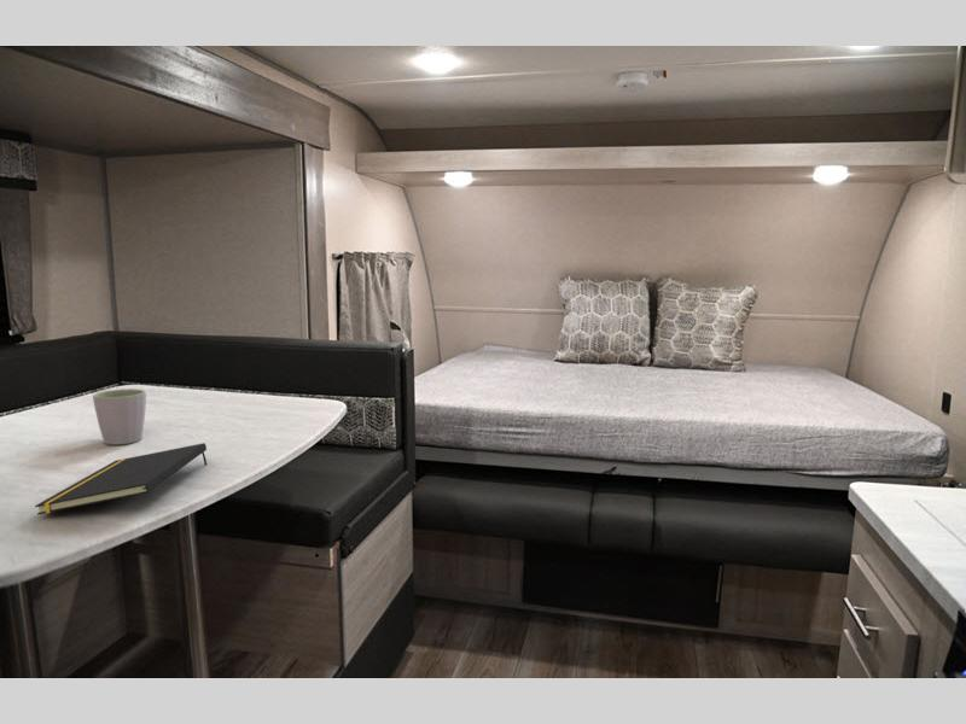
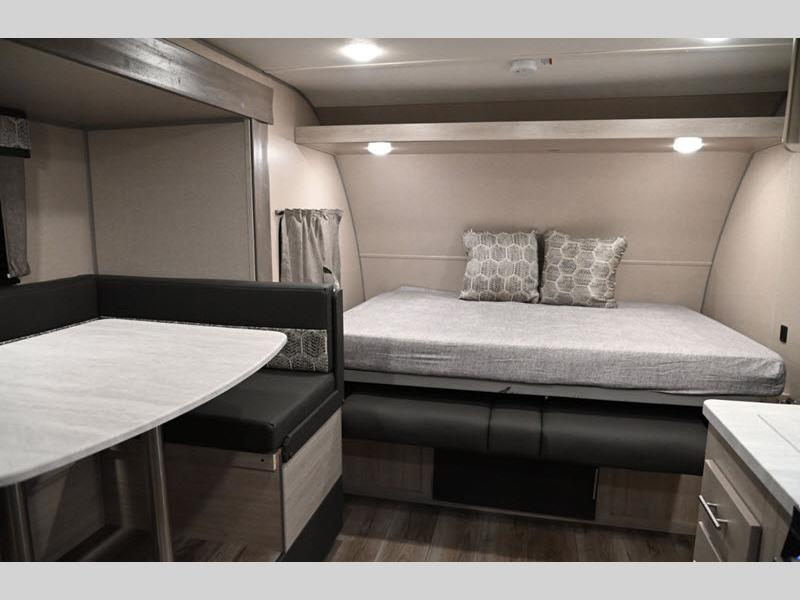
- notepad (129, 474)
- mug (118, 415)
